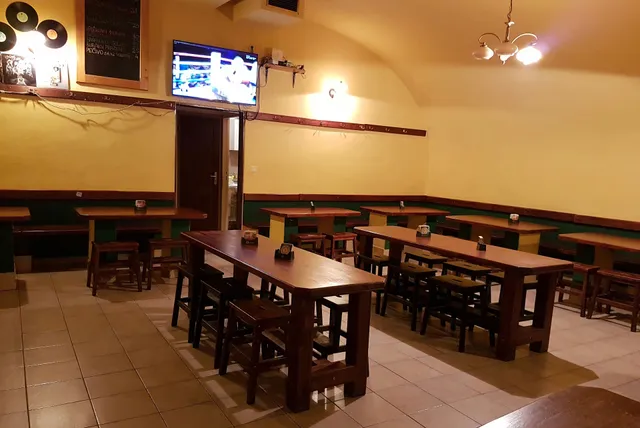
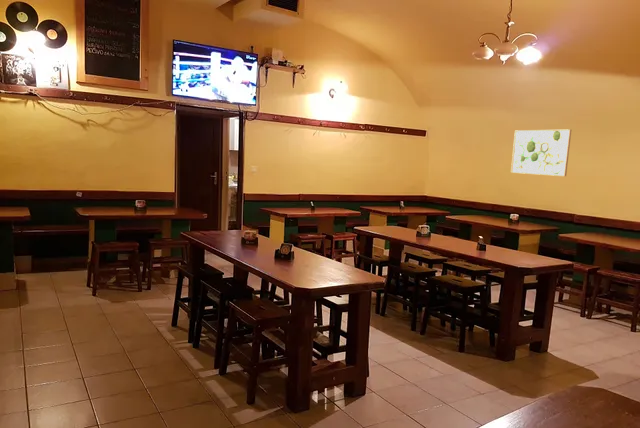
+ wall art (538, 152)
